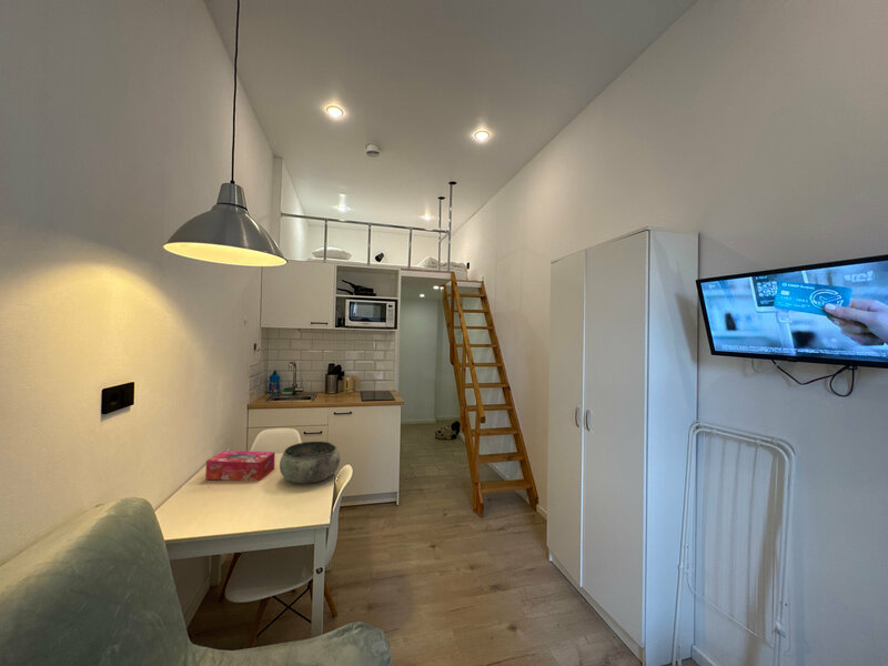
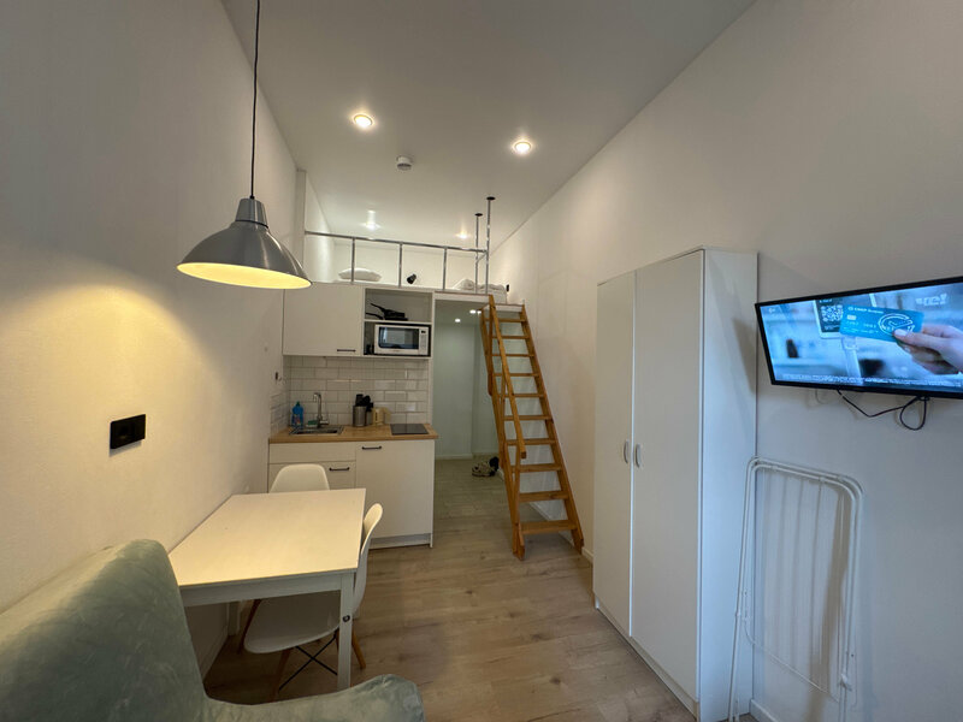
- bowl (310, 462)
- tissue box (241, 465)
